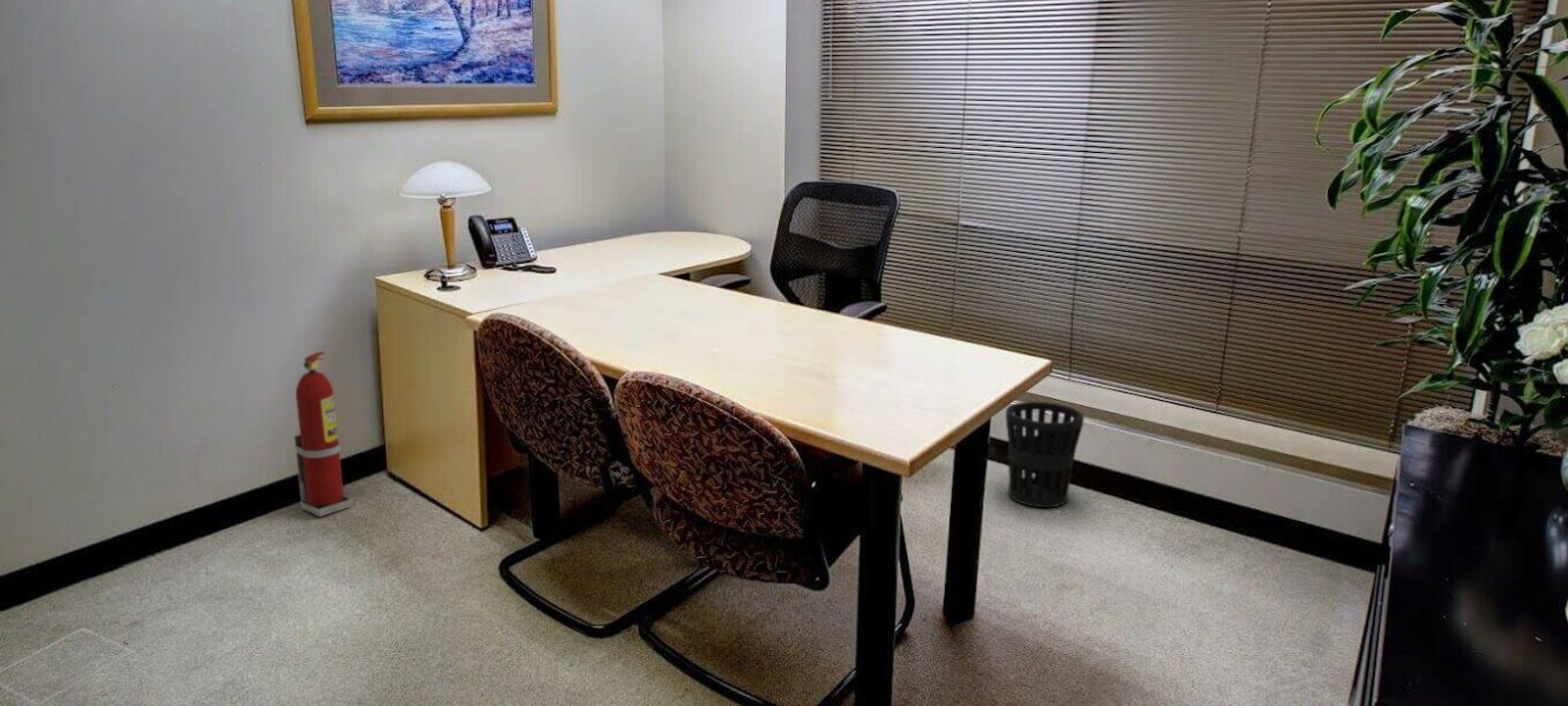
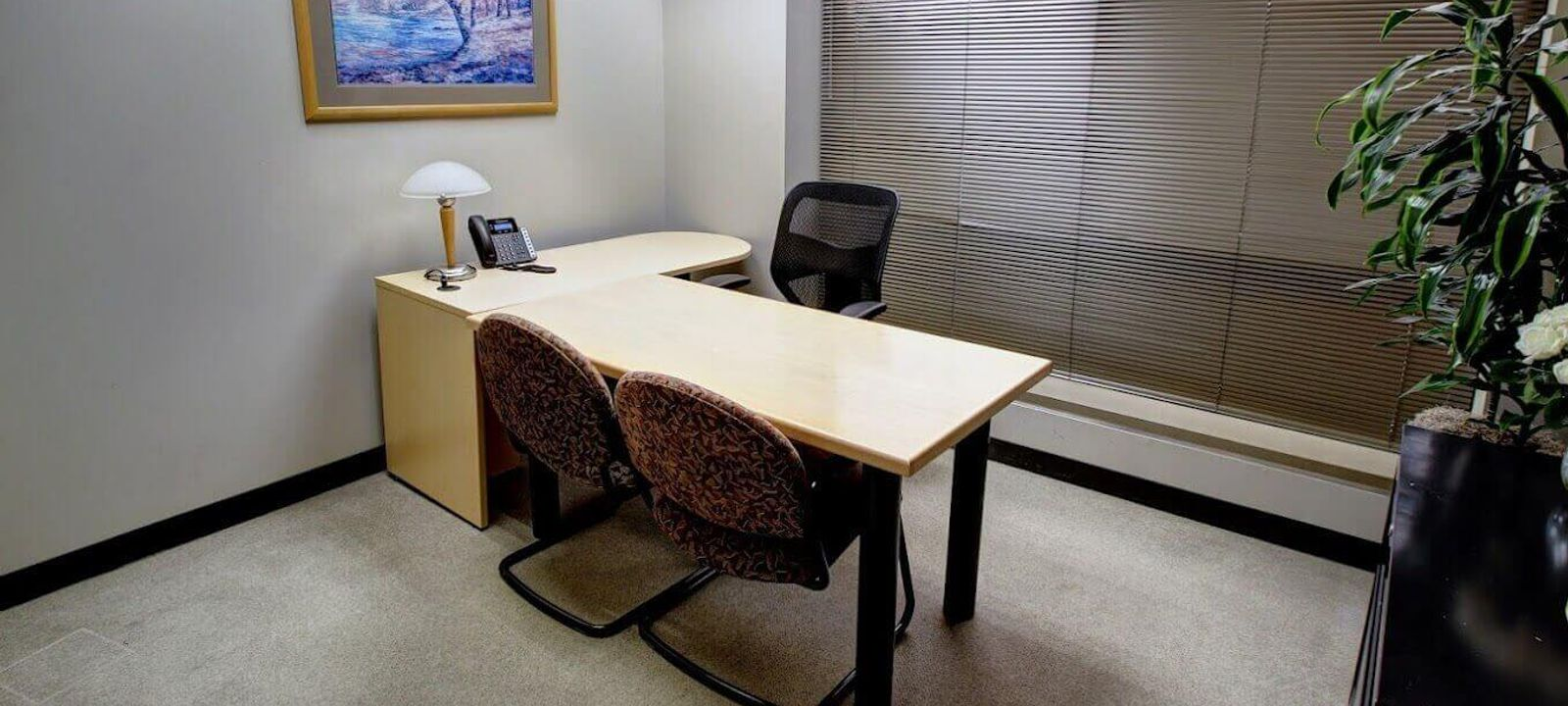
- wastebasket (1041, 454)
- fire extinguisher (319, 433)
